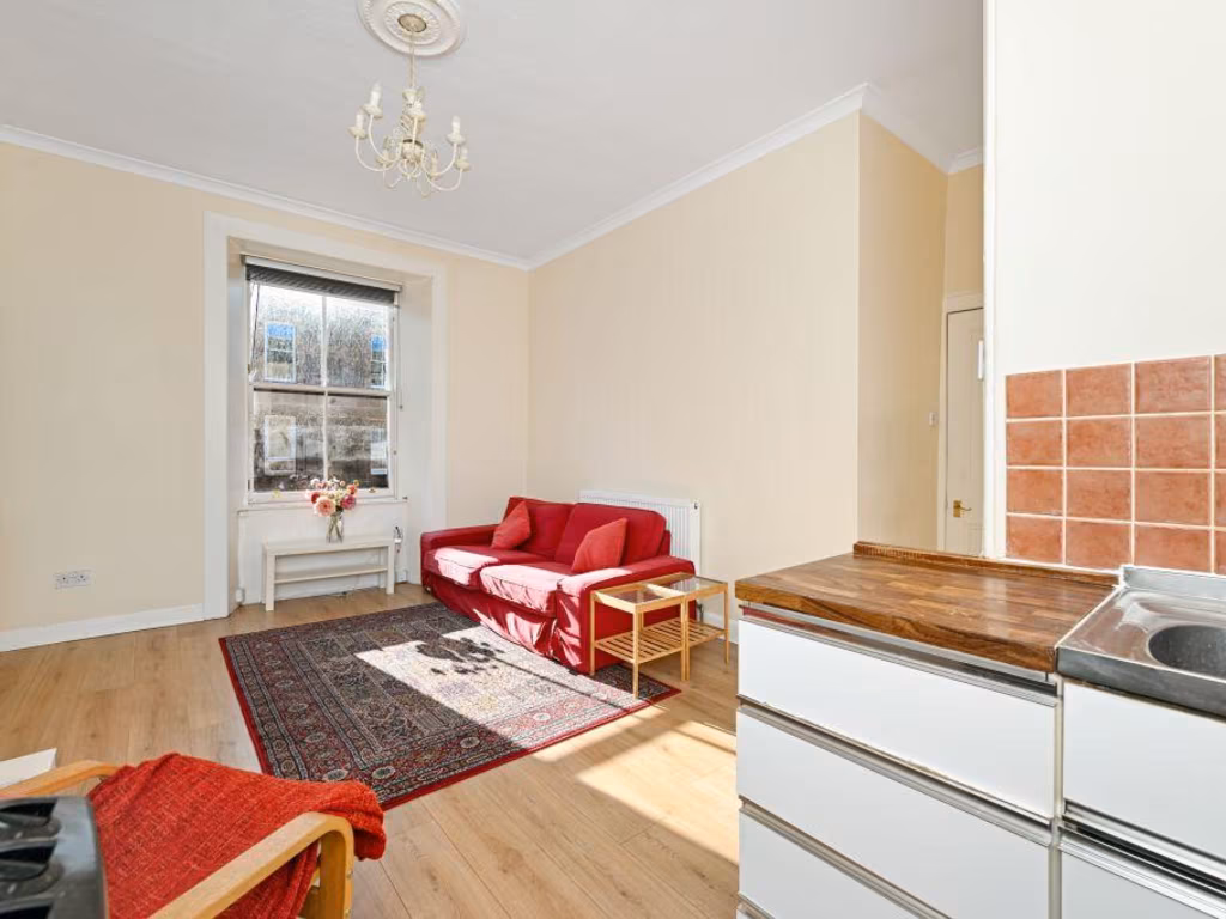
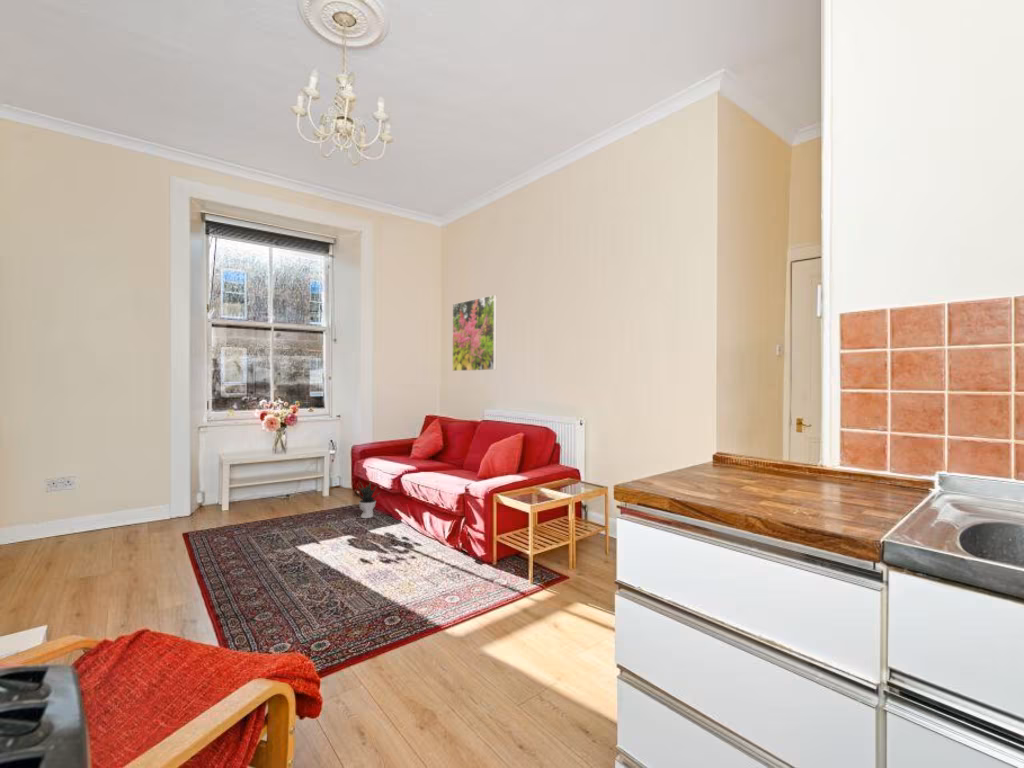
+ potted plant (366, 499)
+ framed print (473, 335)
